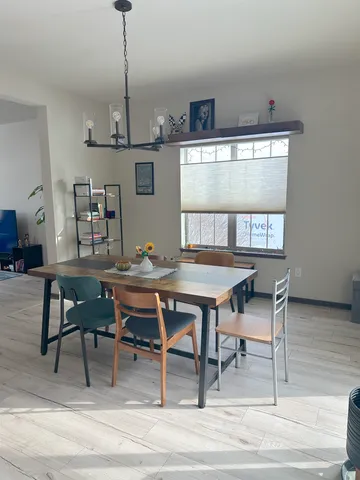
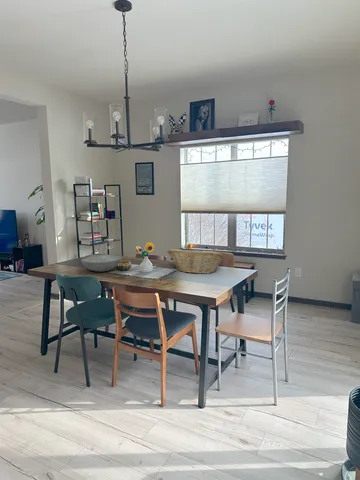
+ bowl (102, 264)
+ fruit basket (195, 258)
